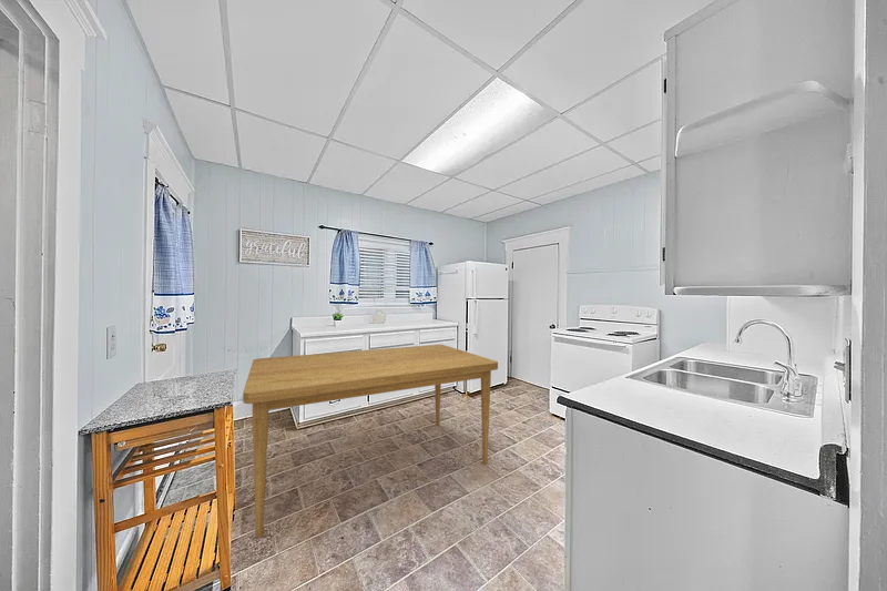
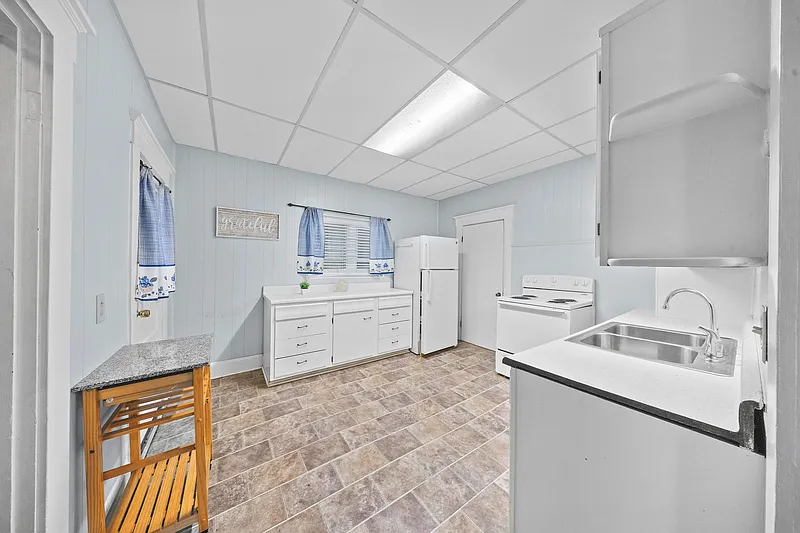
- dining table (374, 394)
